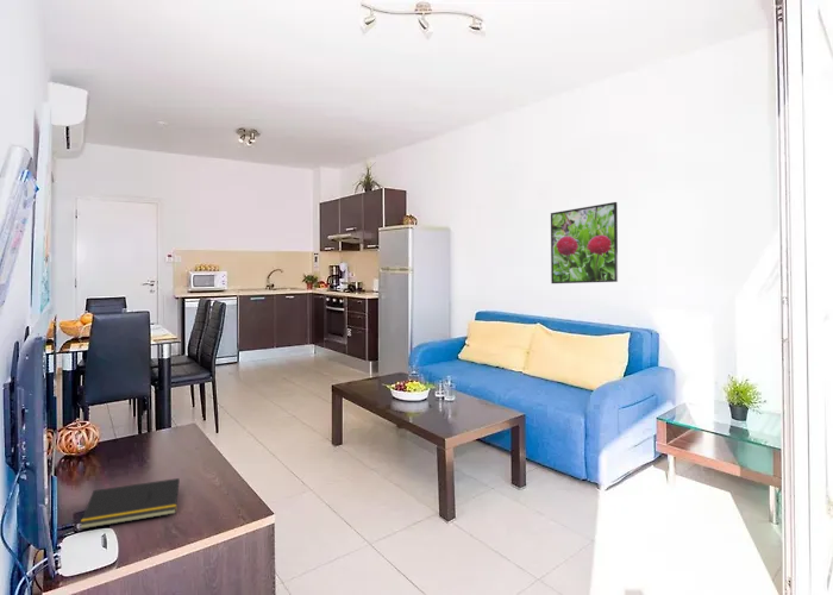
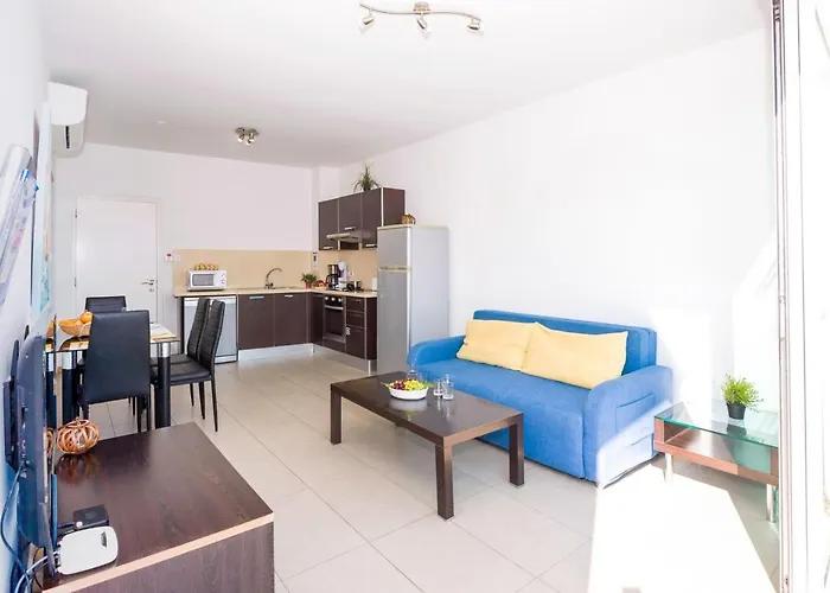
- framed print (582, 245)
- notepad (133, 501)
